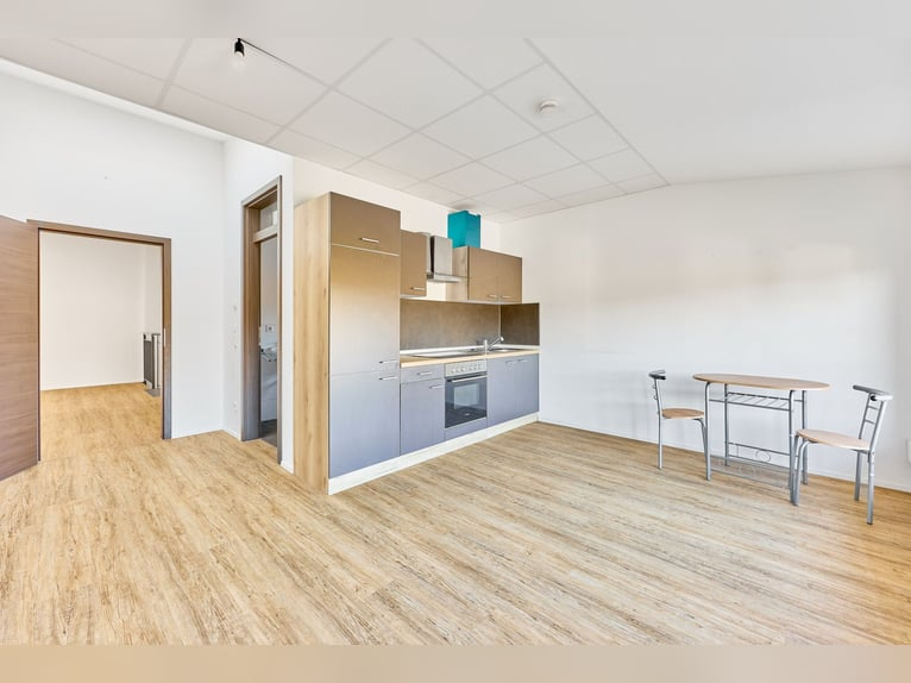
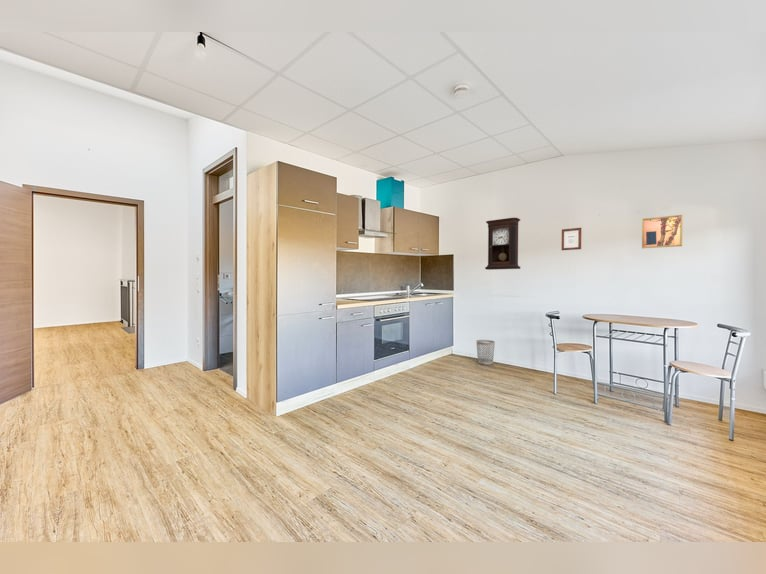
+ pendulum clock (501, 244)
+ wall art (661, 232)
+ picture frame (571, 239)
+ wastebasket (485, 352)
